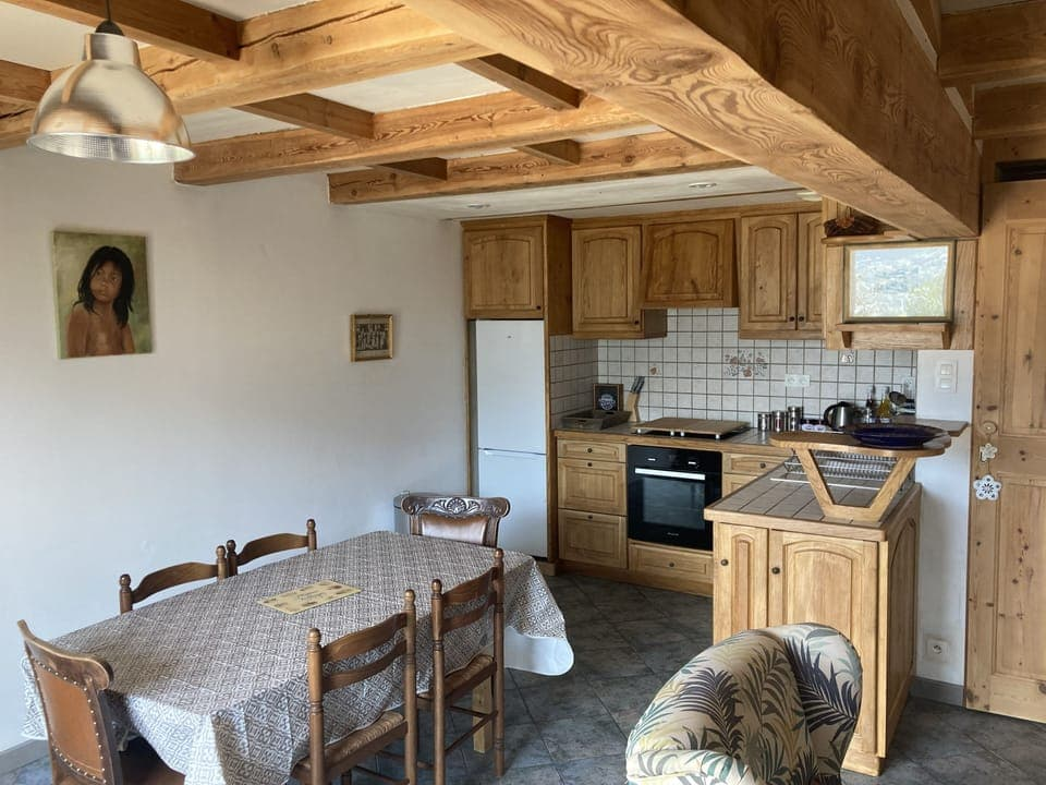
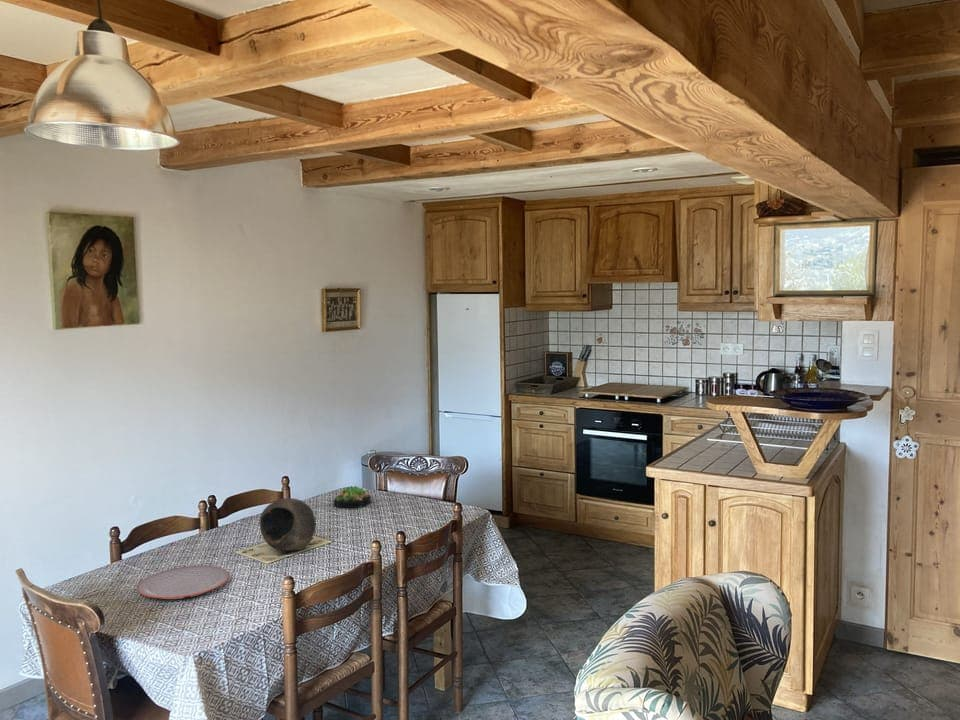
+ plate (184, 583)
+ succulent plant (352, 496)
+ bowl (289, 524)
